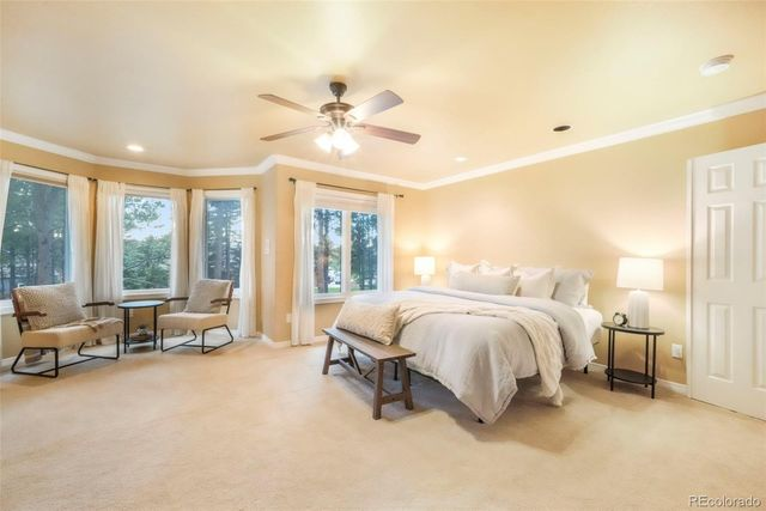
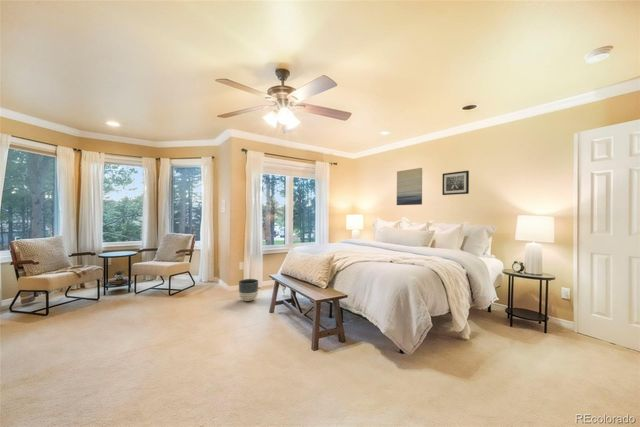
+ planter (248, 290)
+ wall art (408, 187)
+ wall art (455, 183)
